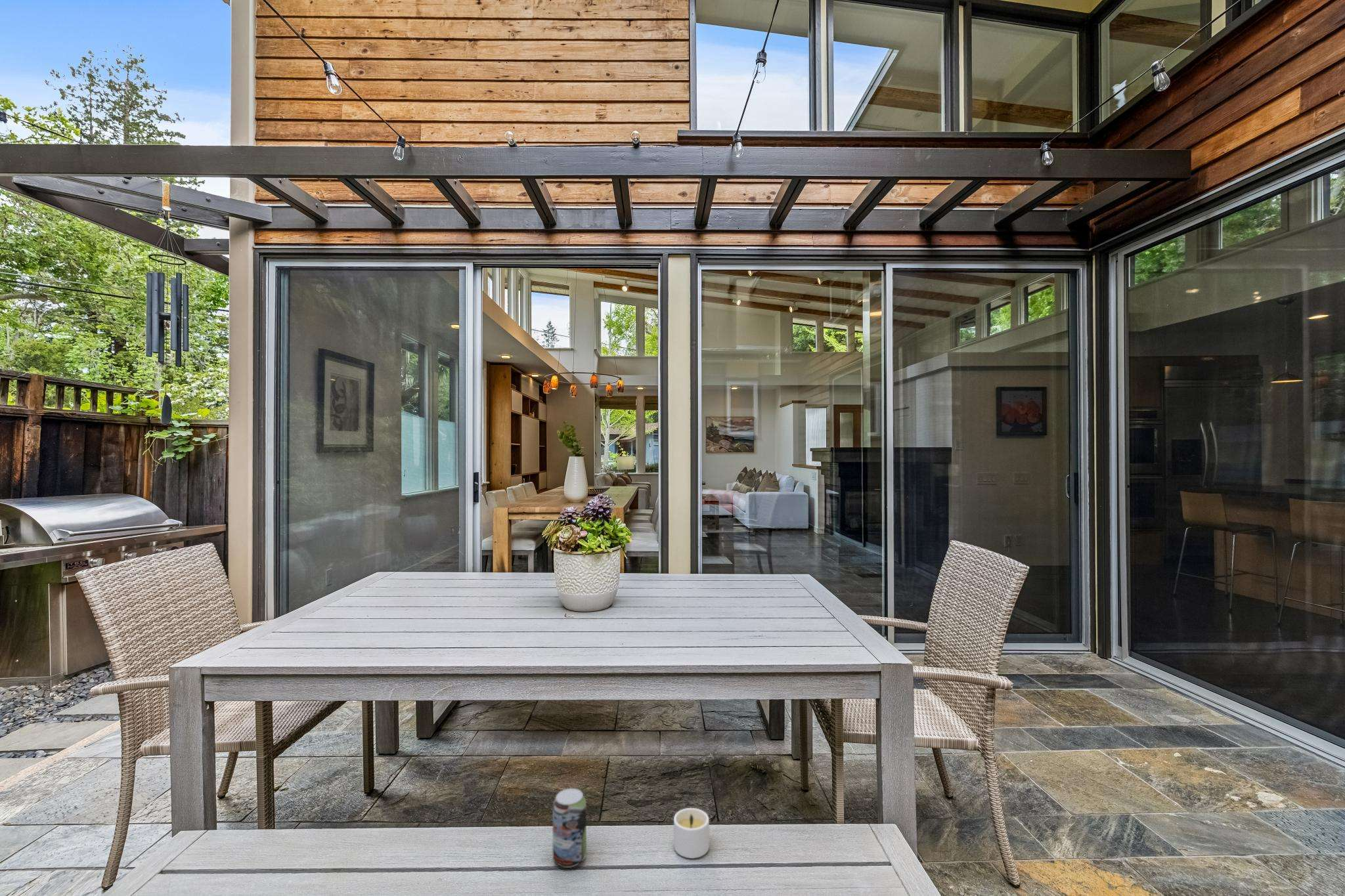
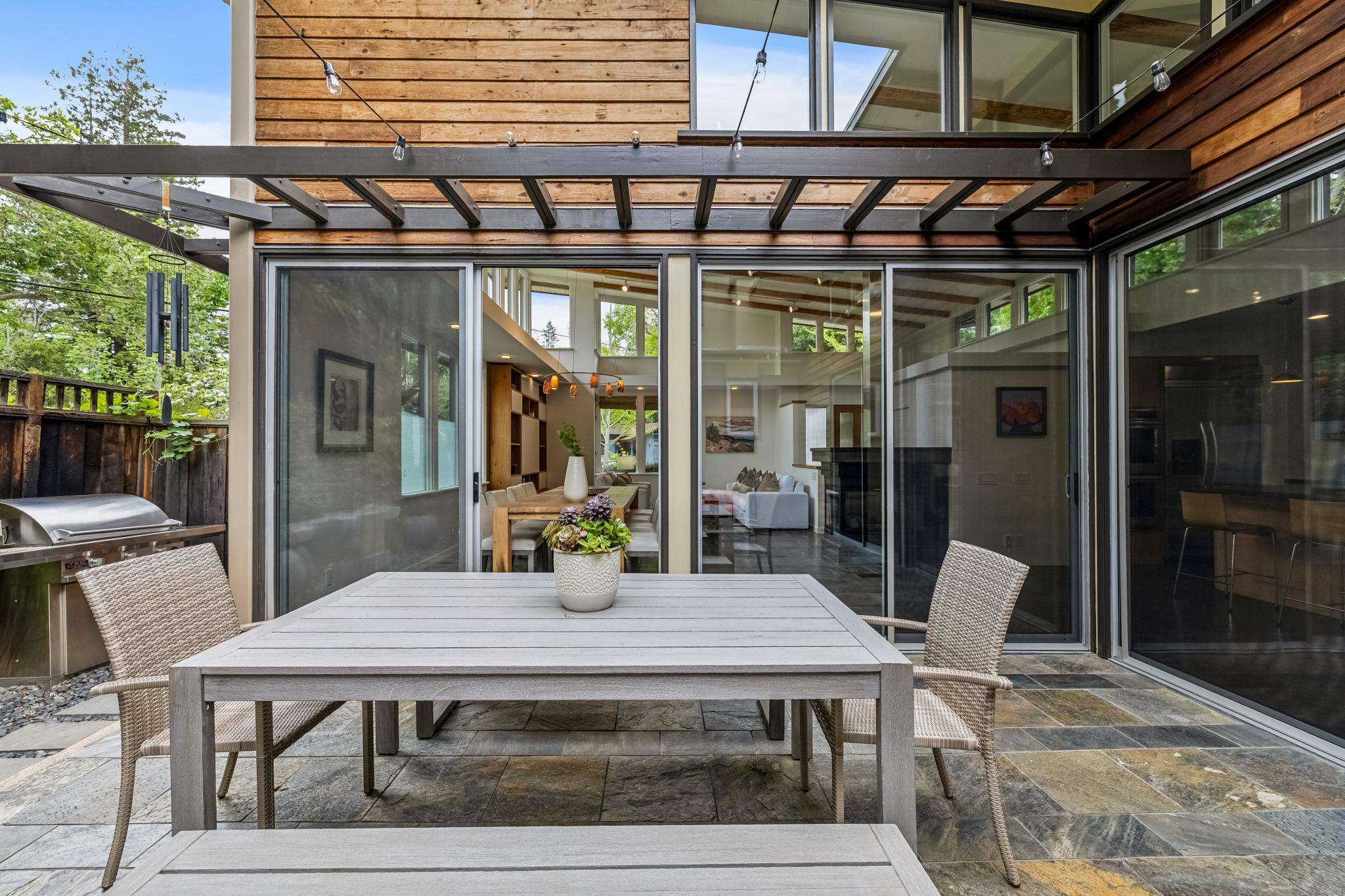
- beverage can (569, 827)
- candle (693, 836)
